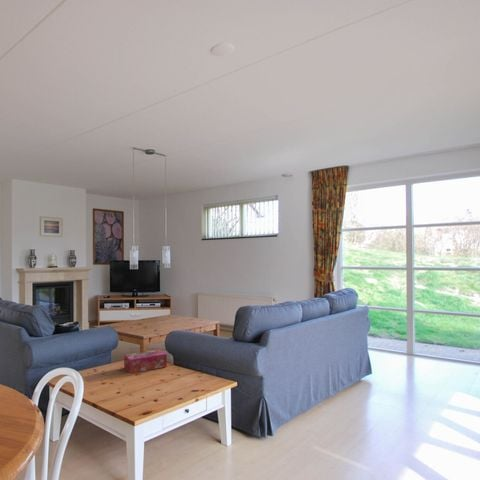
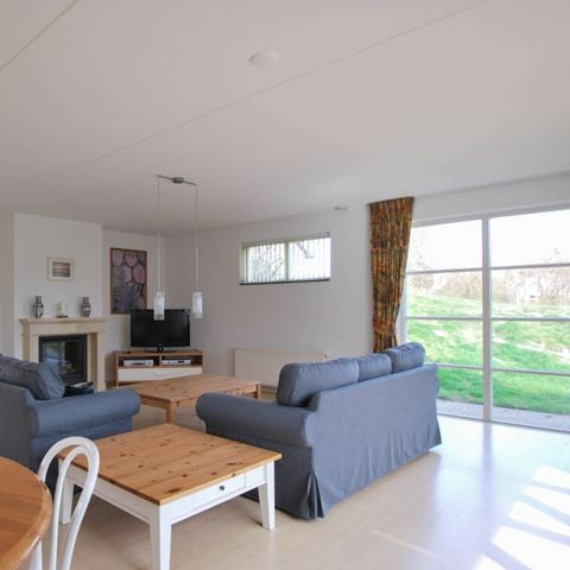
- tissue box (145, 360)
